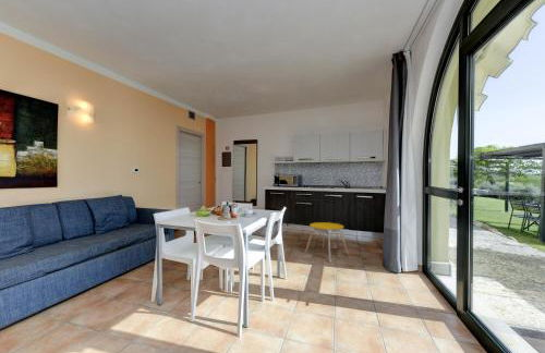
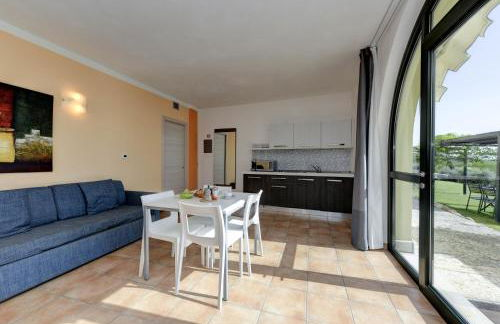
- stool (328, 240)
